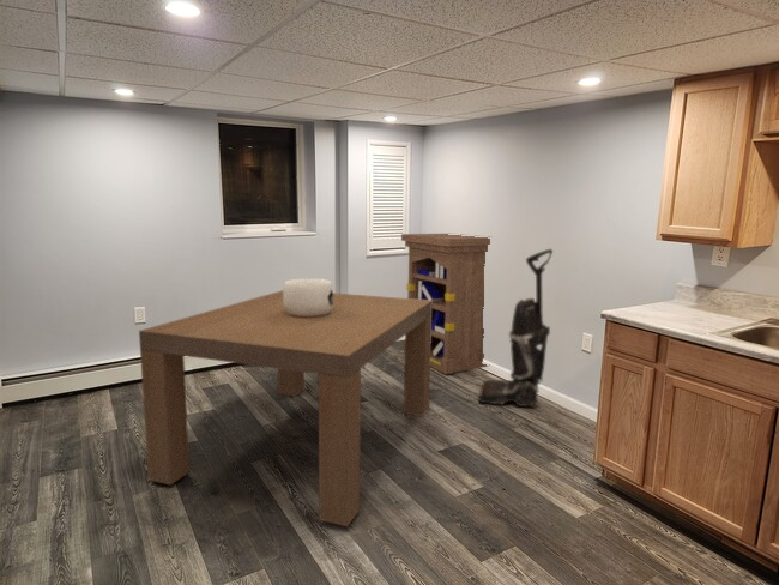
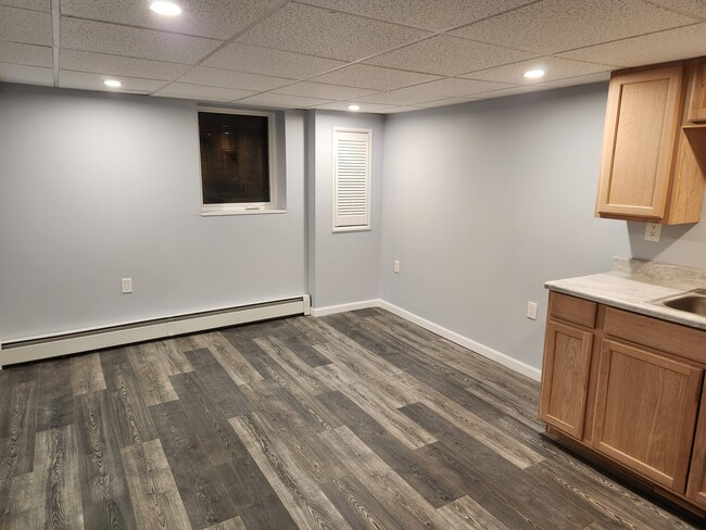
- bookcase (423, 298)
- vacuum cleaner (512, 324)
- dining table (308, 363)
